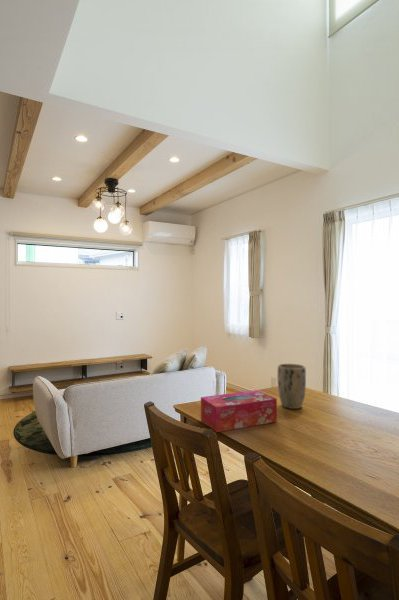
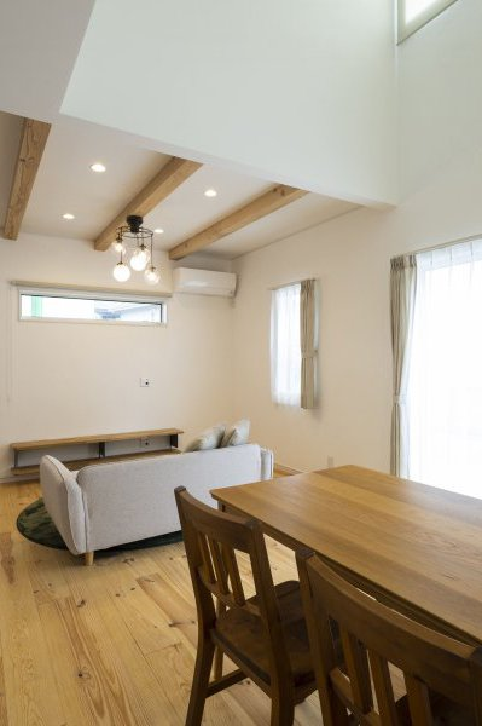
- tissue box (238, 409)
- plant pot (291, 386)
